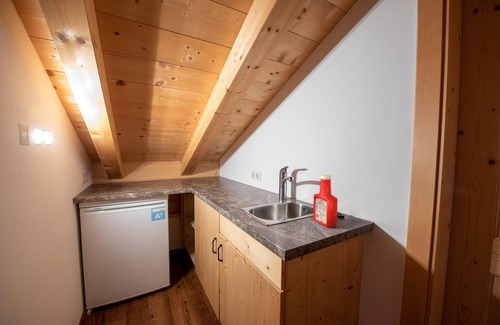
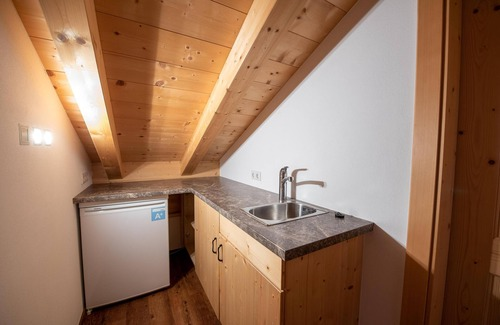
- soap bottle (325, 199)
